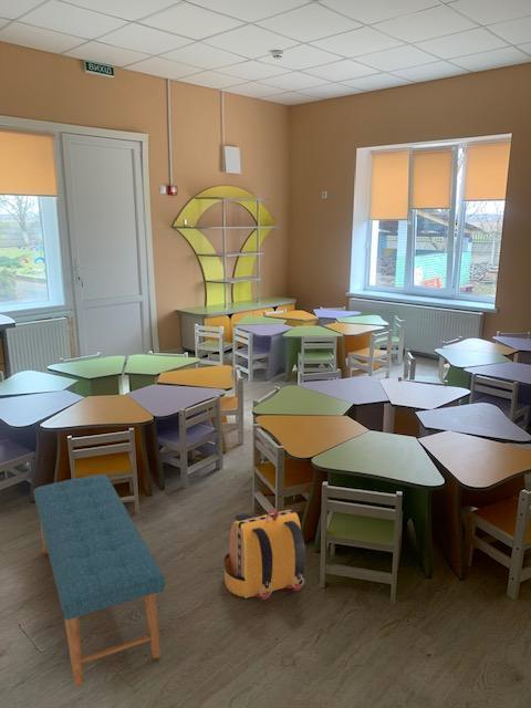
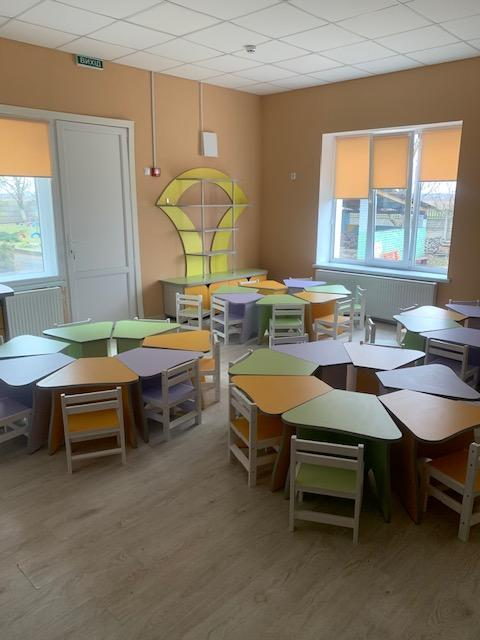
- bench (92, 559)
- backpack (266, 543)
